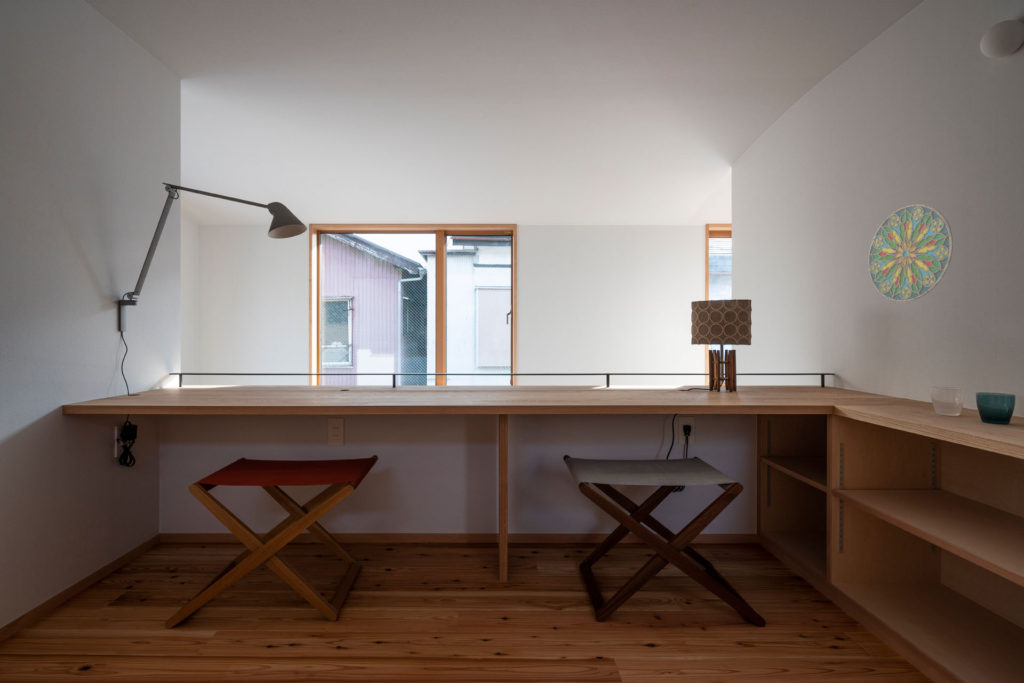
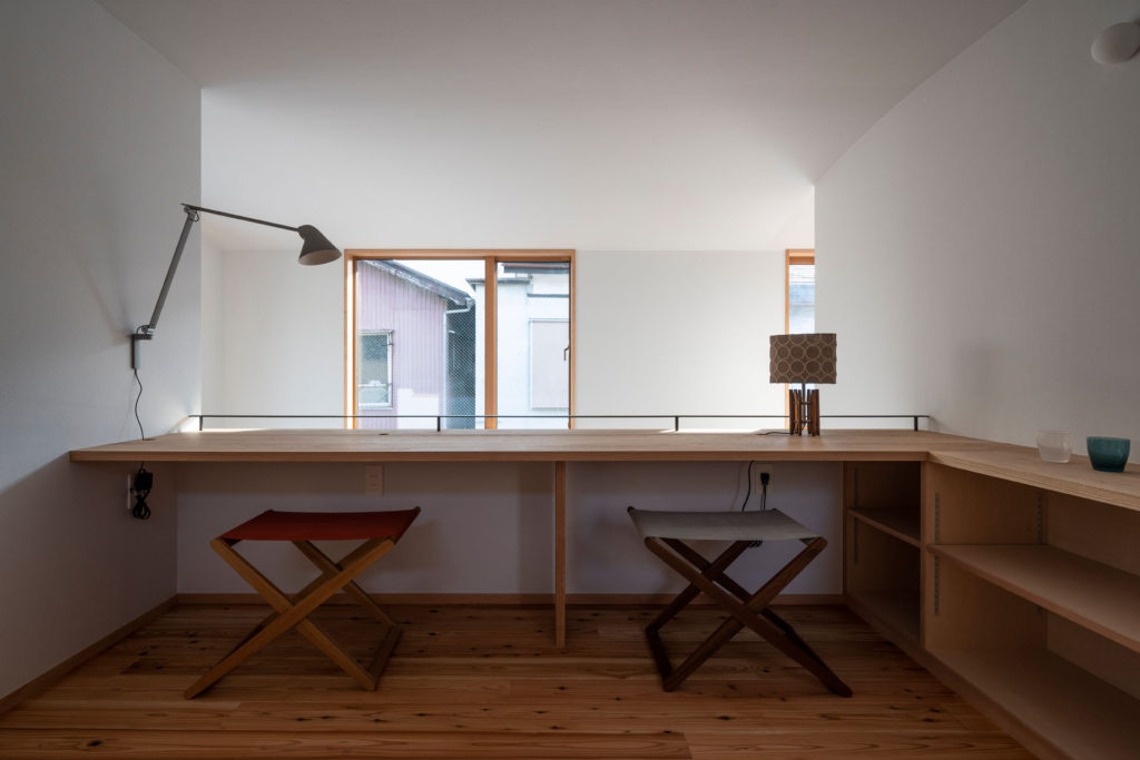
- decorative plate (906, 253)
